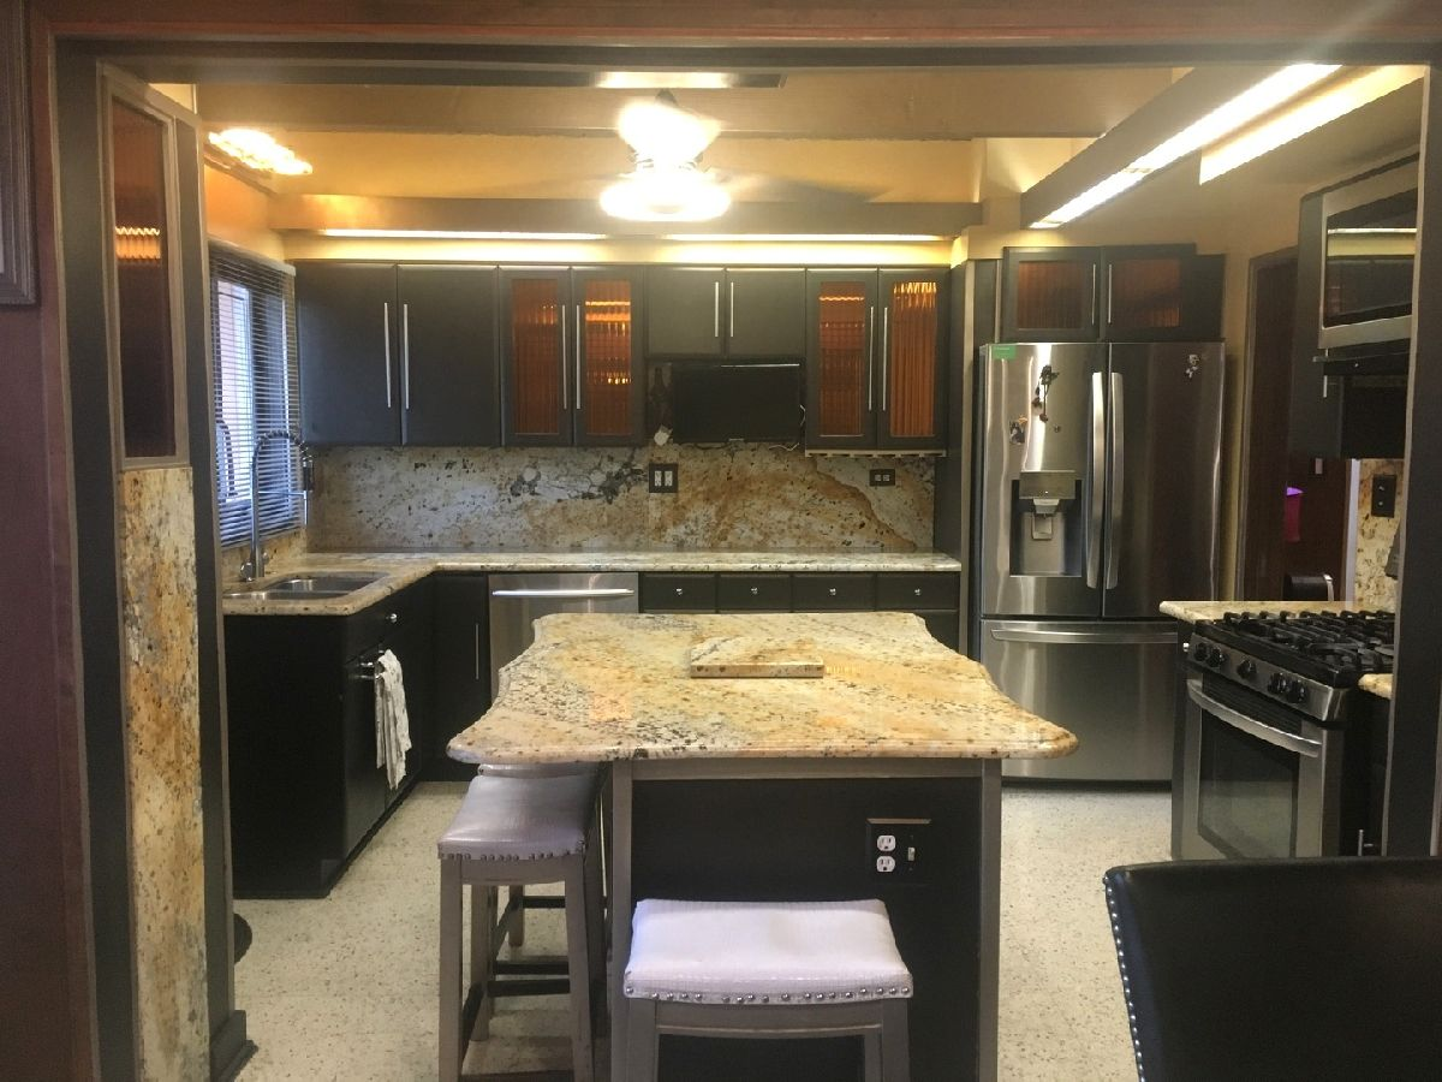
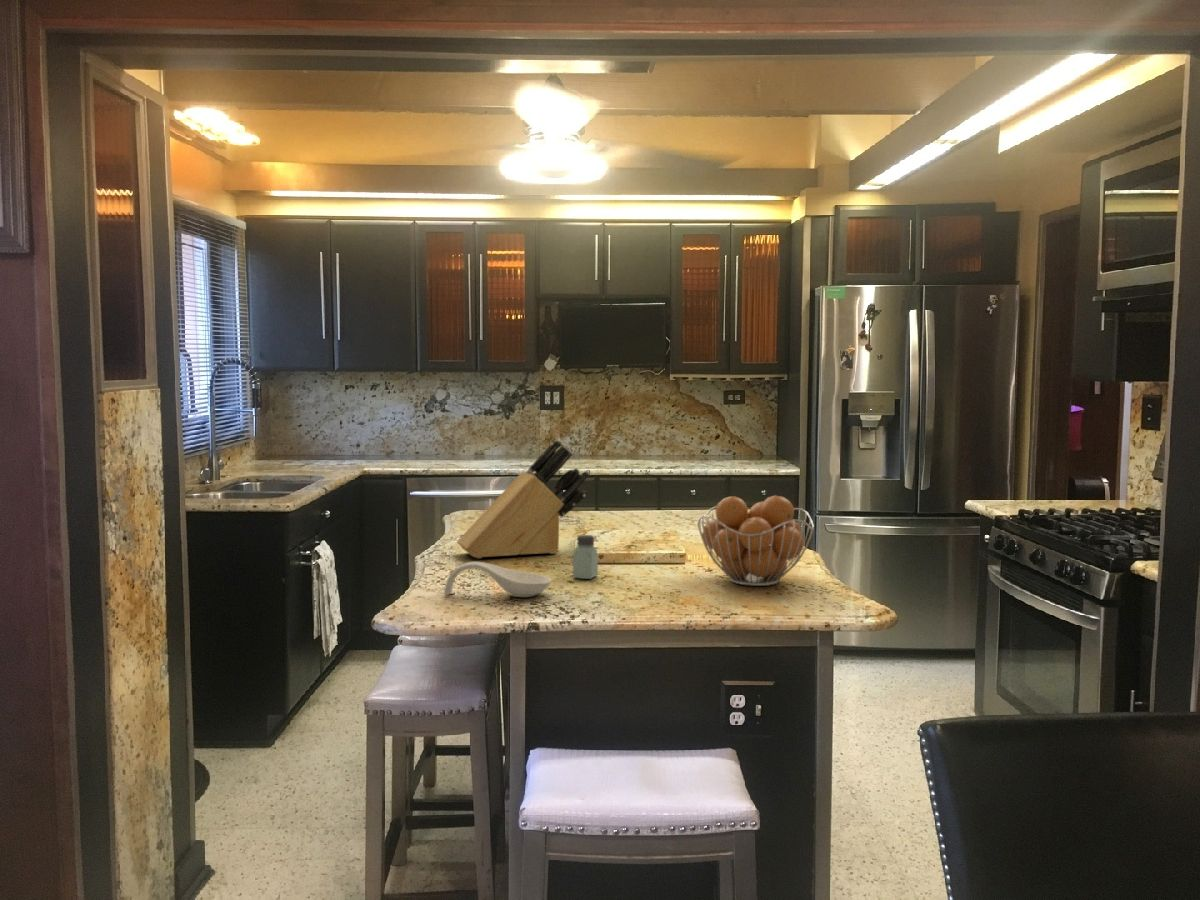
+ saltshaker (585, 556)
+ spoon rest (498, 578)
+ fruit basket (755, 538)
+ knife block (524, 496)
